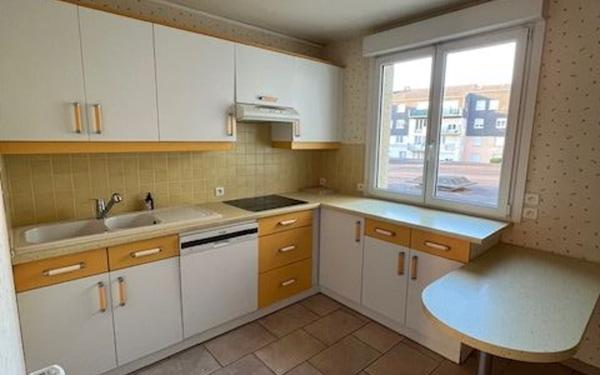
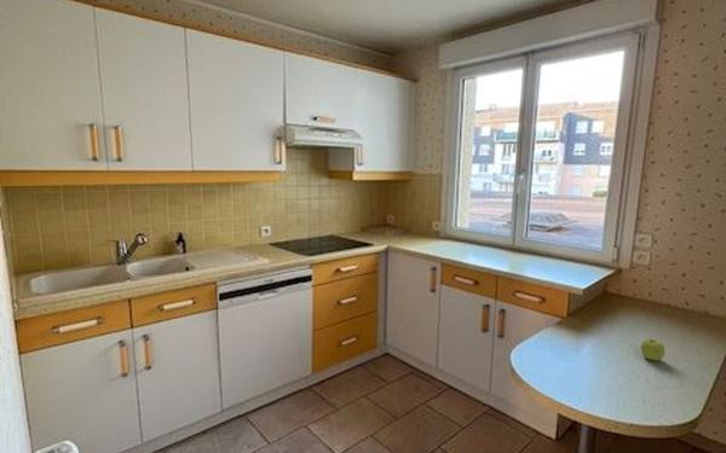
+ fruit (652, 348)
